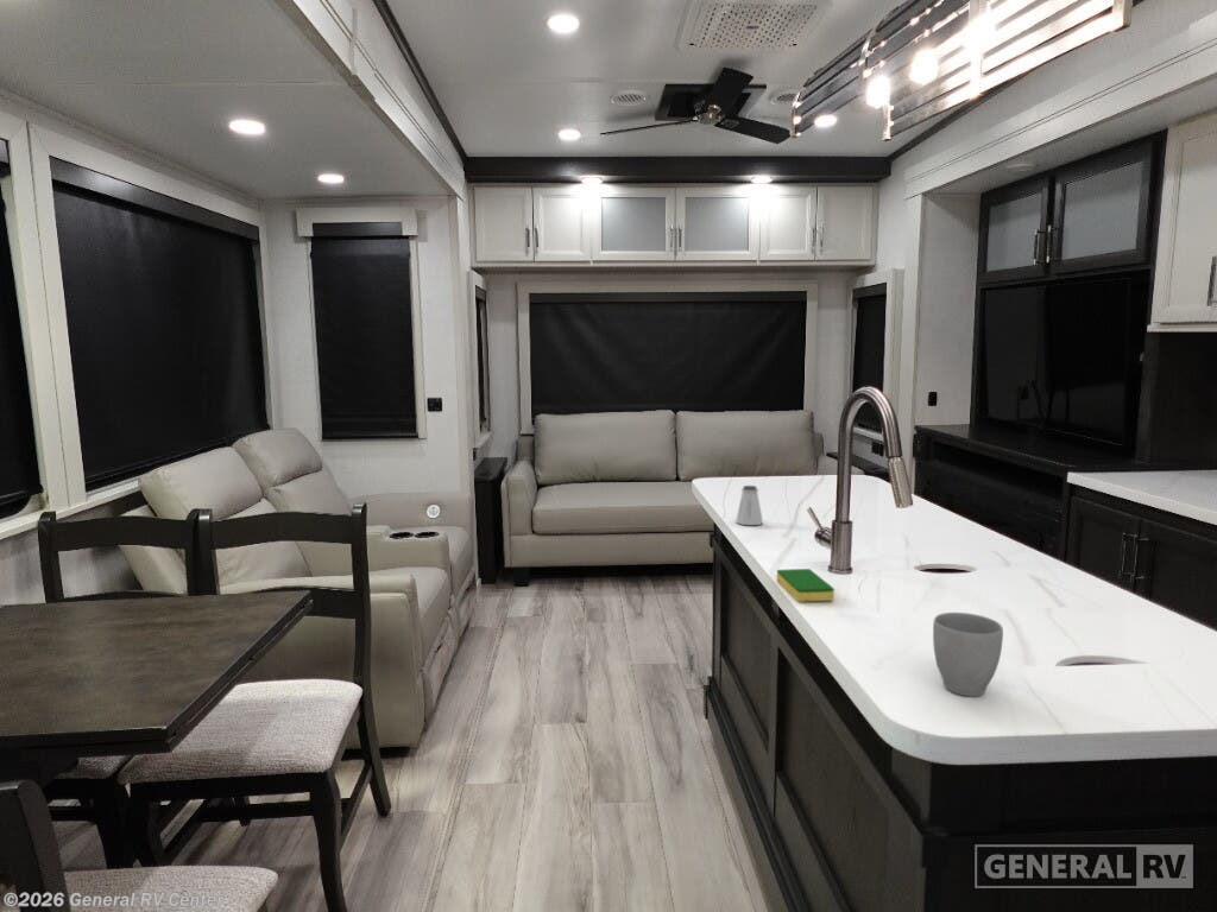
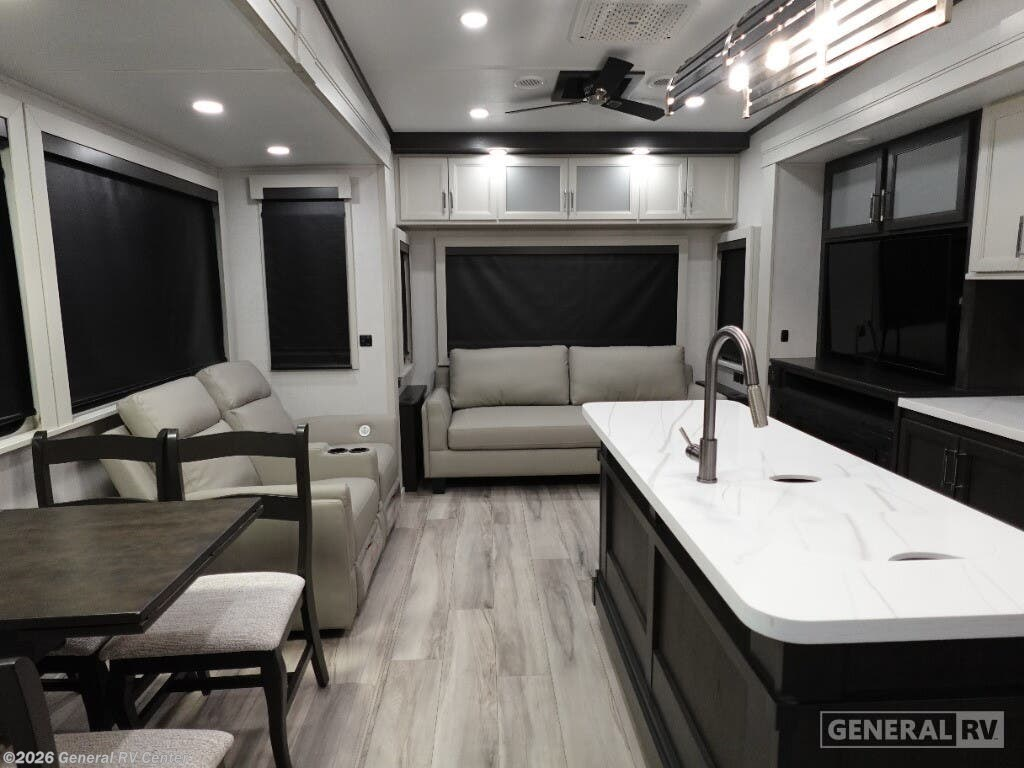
- dish sponge (803, 584)
- mug (961, 651)
- saltshaker (749, 504)
